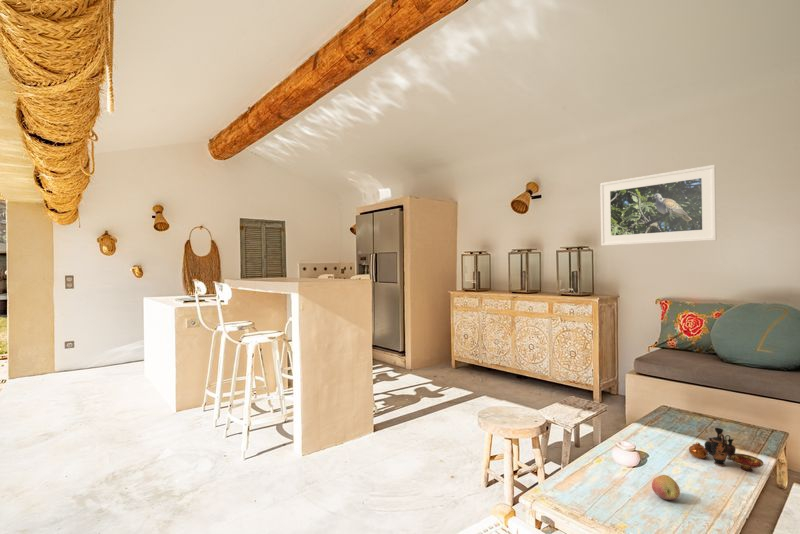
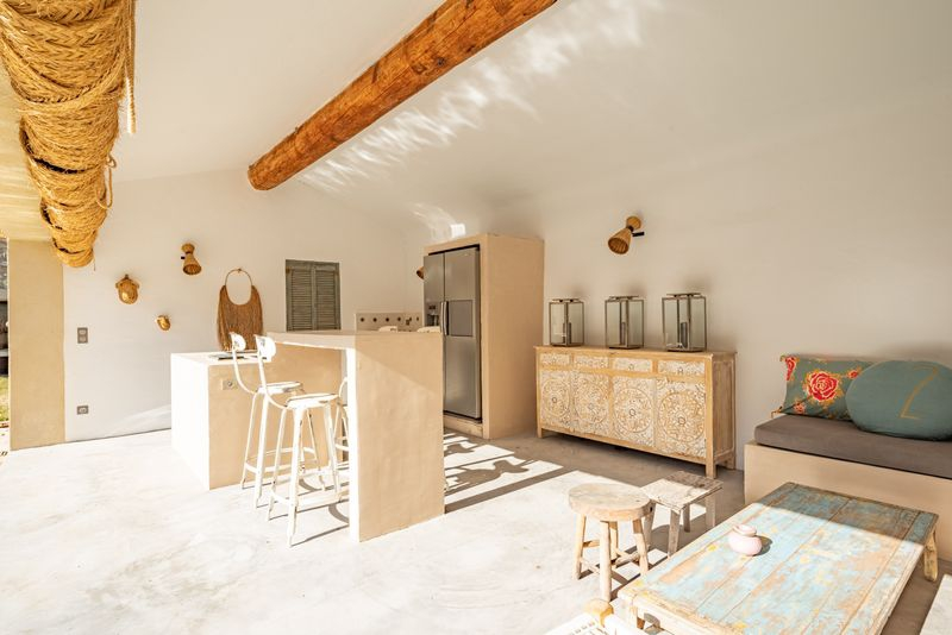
- fruit (665, 486)
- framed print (653, 209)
- vase (725, 444)
